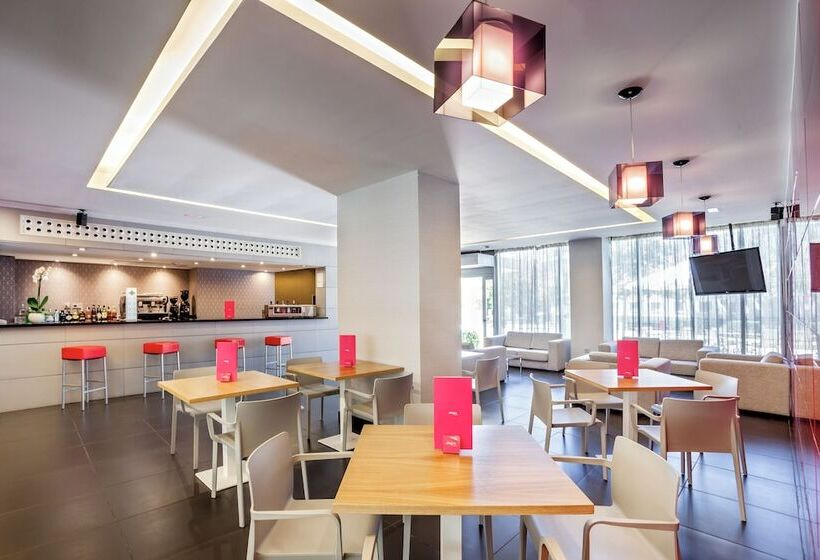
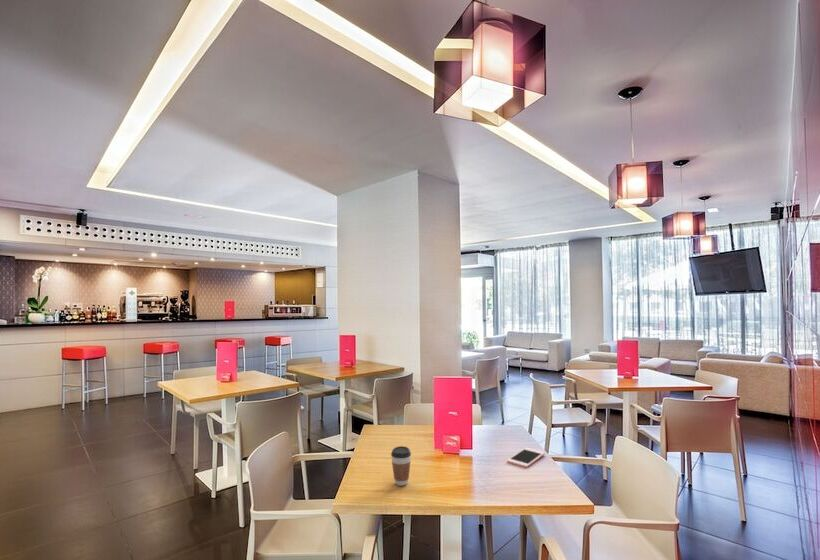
+ cell phone (526, 457)
+ coffee cup (401, 466)
